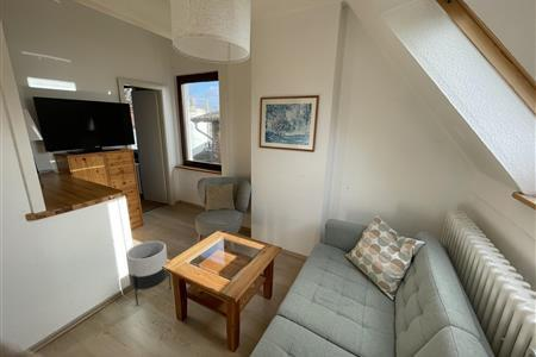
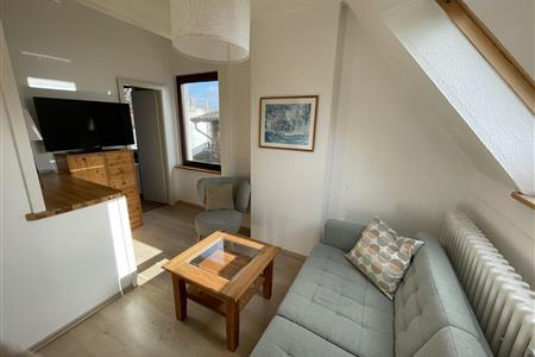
- planter (148, 271)
